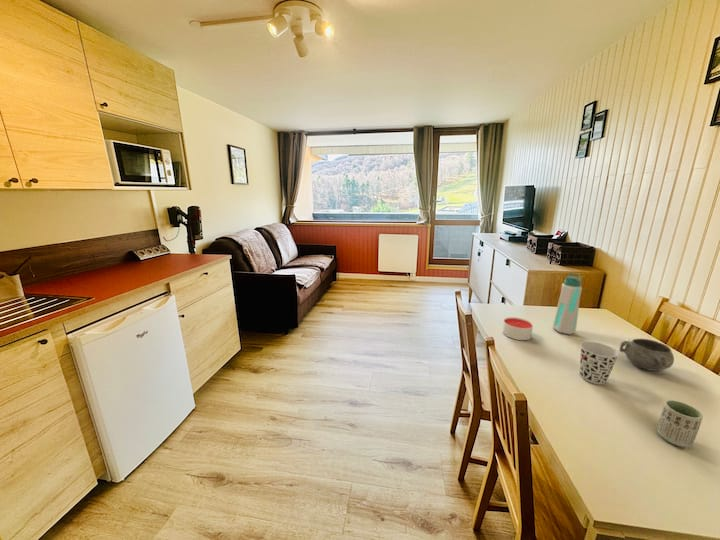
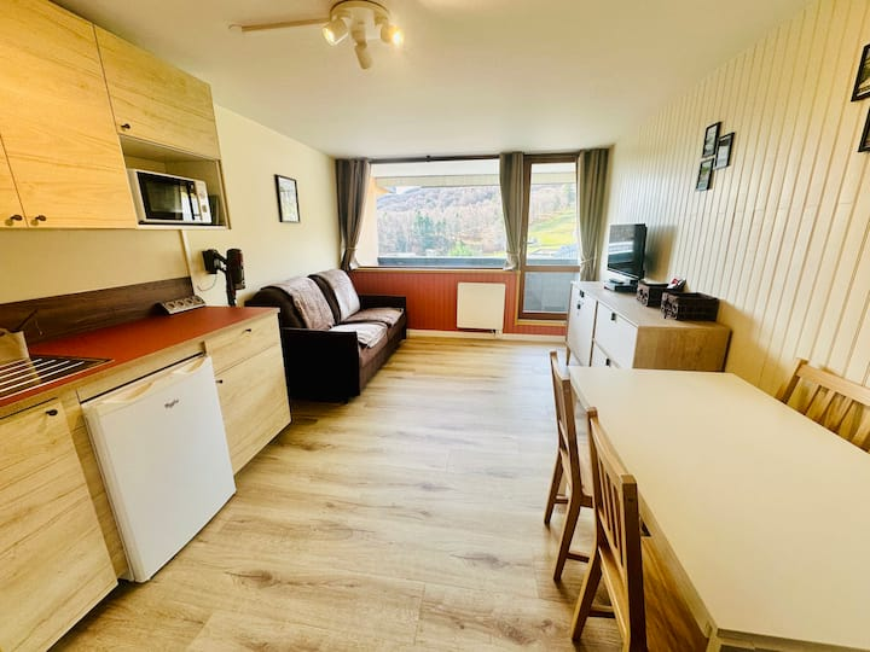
- water bottle (568, 303)
- decorative bowl (645, 355)
- cup (595, 363)
- cup (678, 424)
- candle (517, 327)
